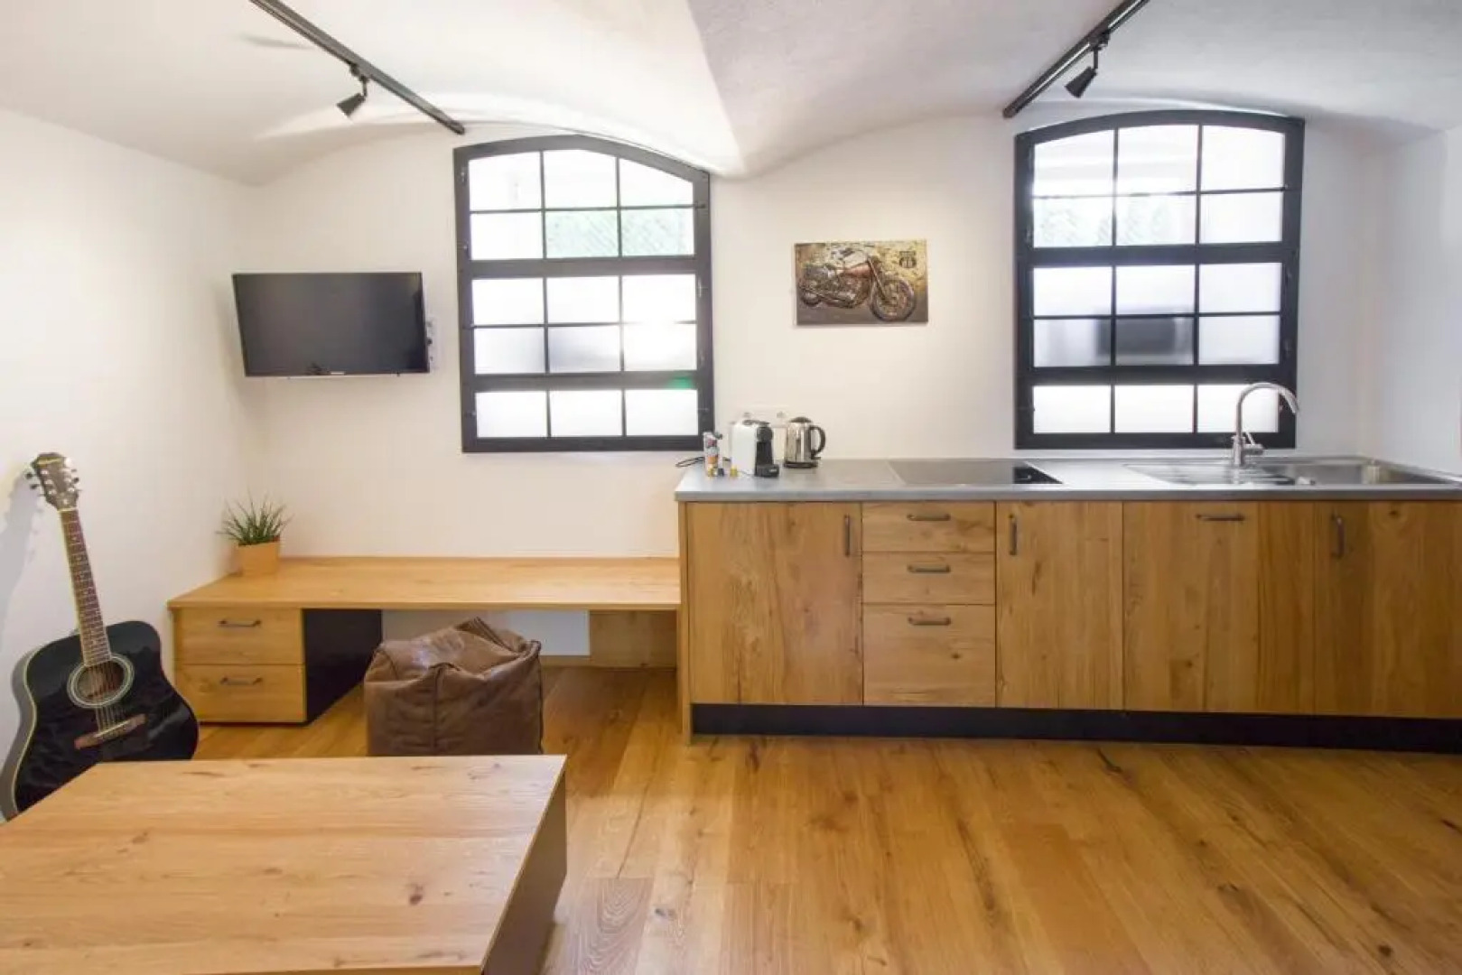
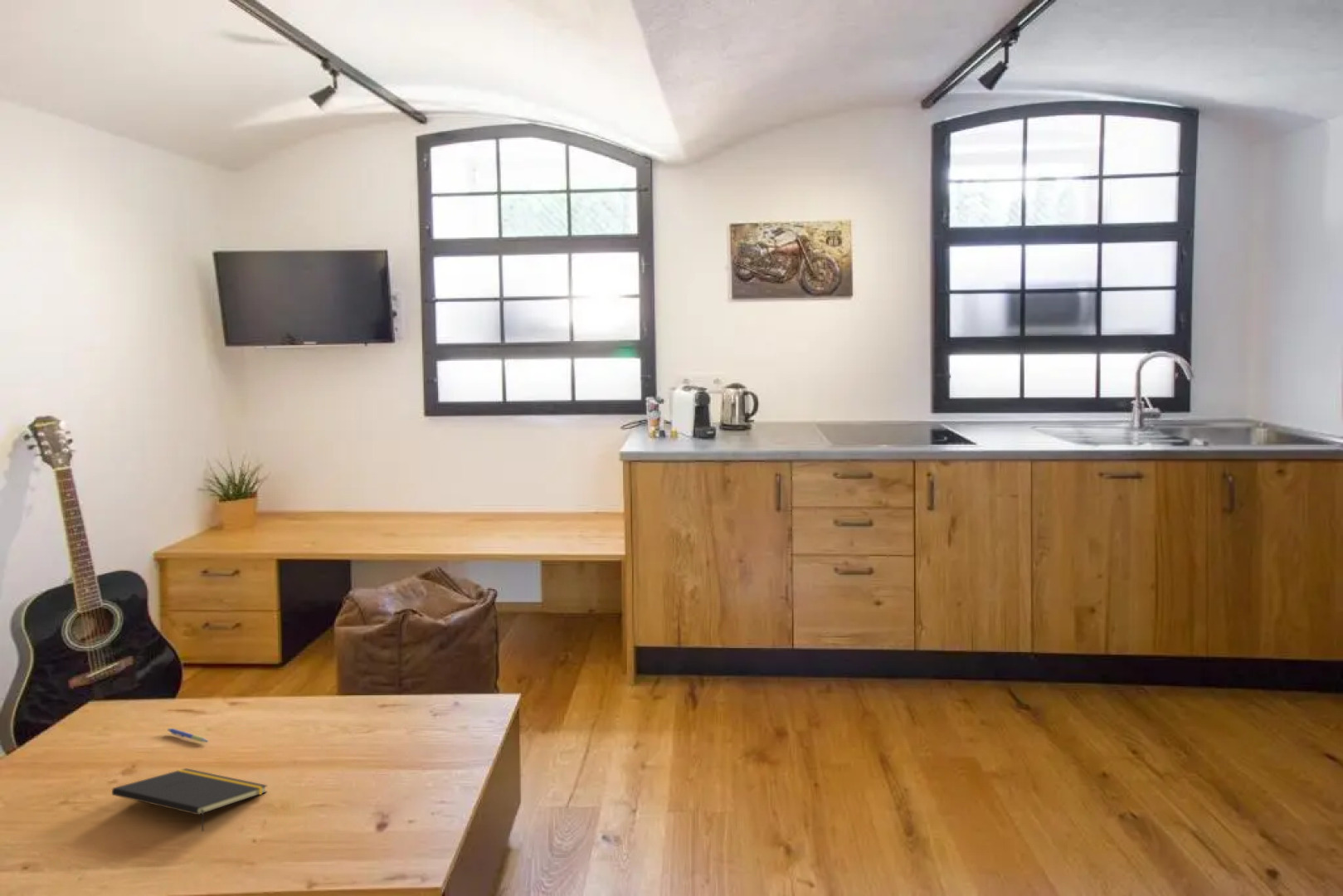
+ notepad (191, 790)
+ pen (188, 735)
